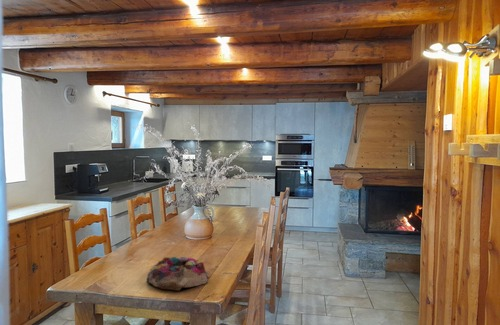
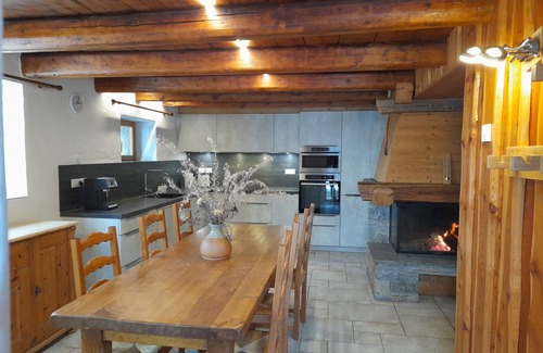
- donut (178, 269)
